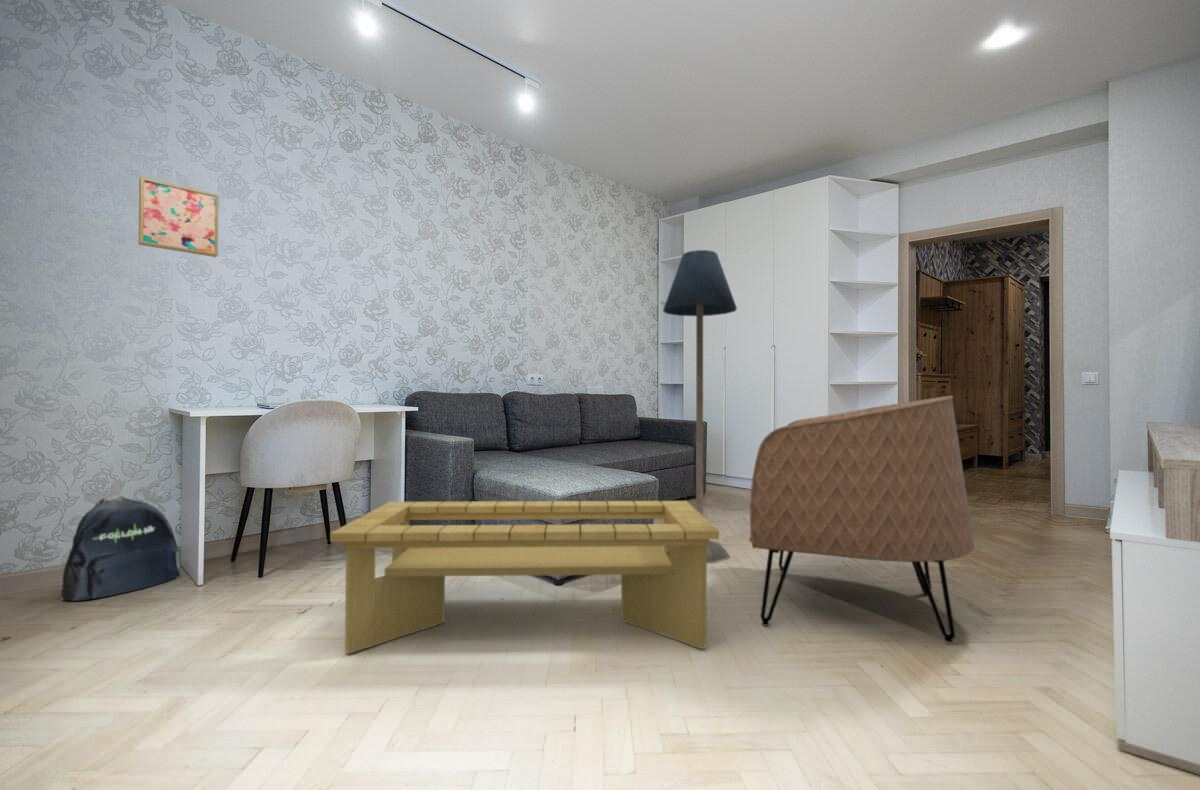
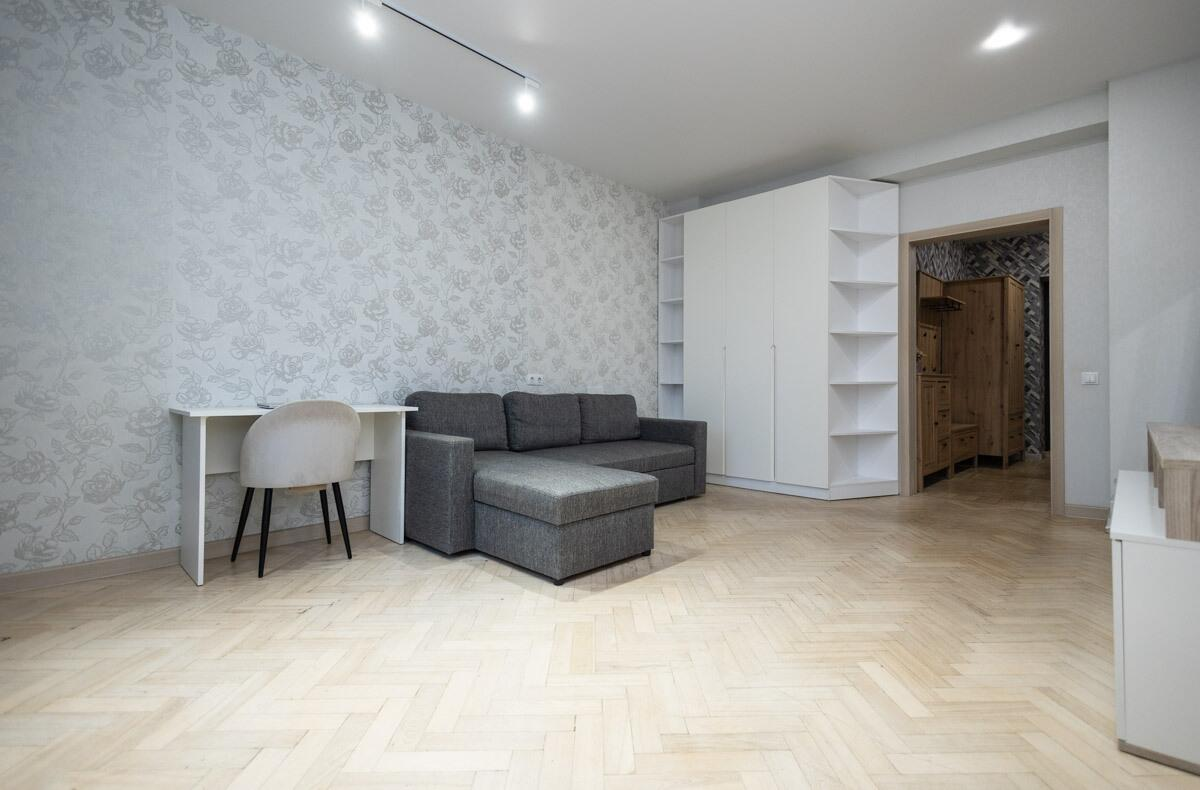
- floor lamp (699, 403)
- wall art (179, 218)
- armchair (857, 500)
- backpack (124, 541)
- coffee table (533, 568)
